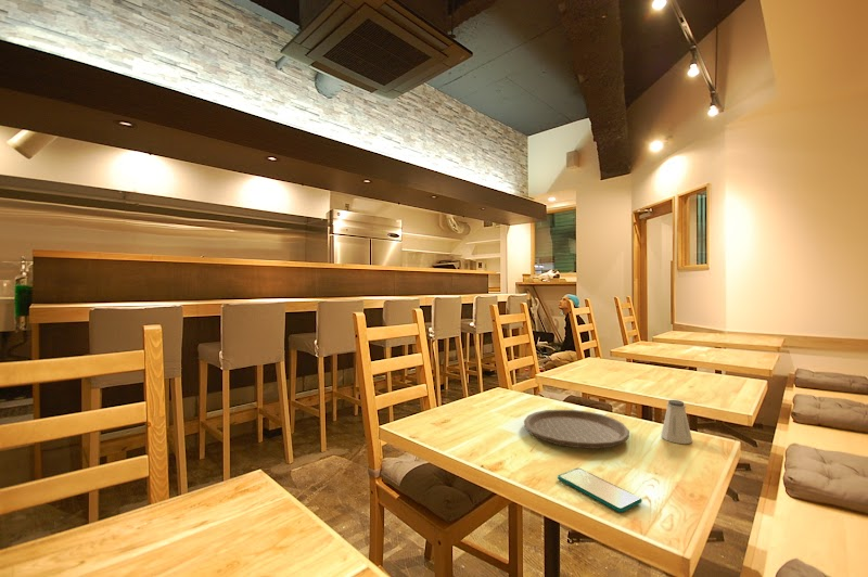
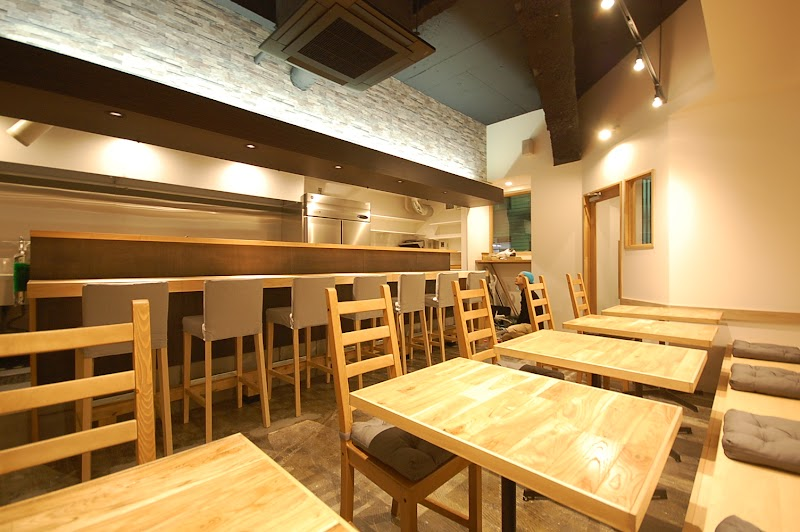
- plate (574, 427)
- saltshaker (676, 420)
- smartphone (597, 488)
